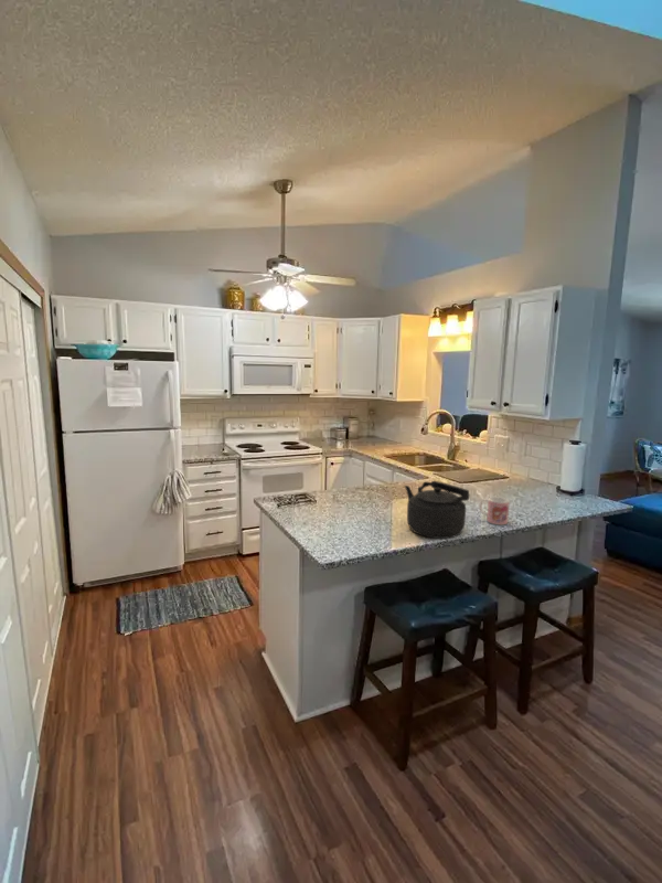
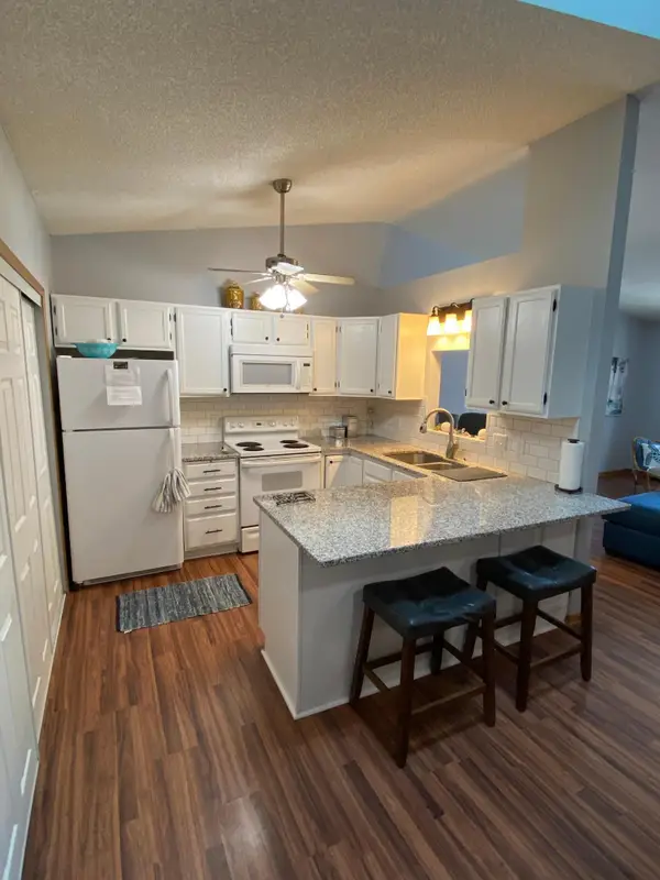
- kettle (435, 508)
- mug (494, 509)
